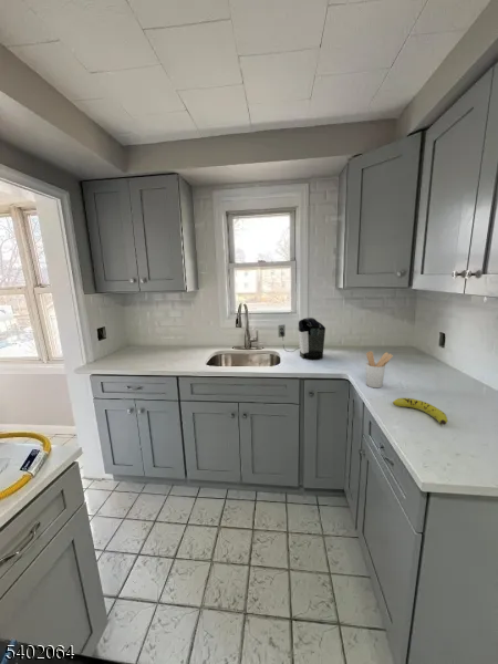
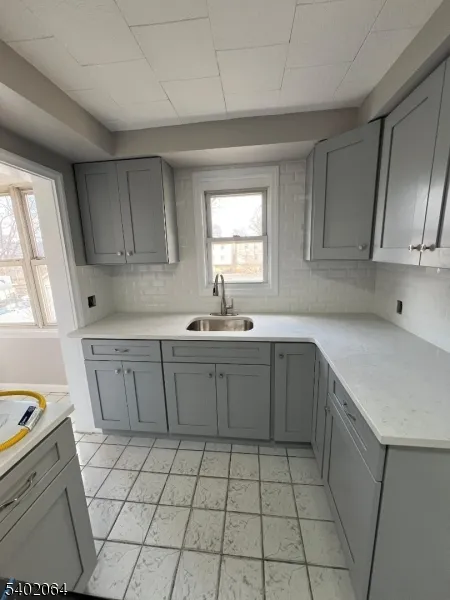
- utensil holder (378, 369)
- coffee maker (303, 338)
- fruit (421, 409)
